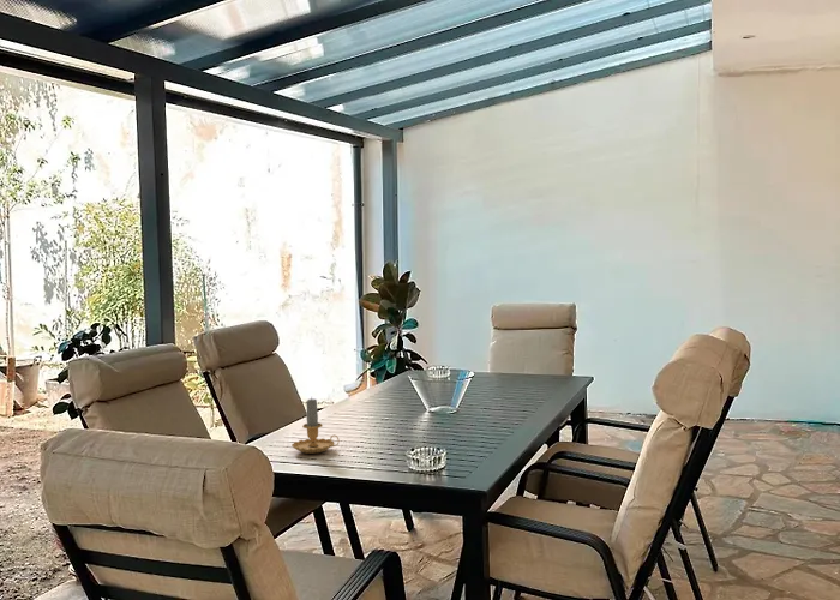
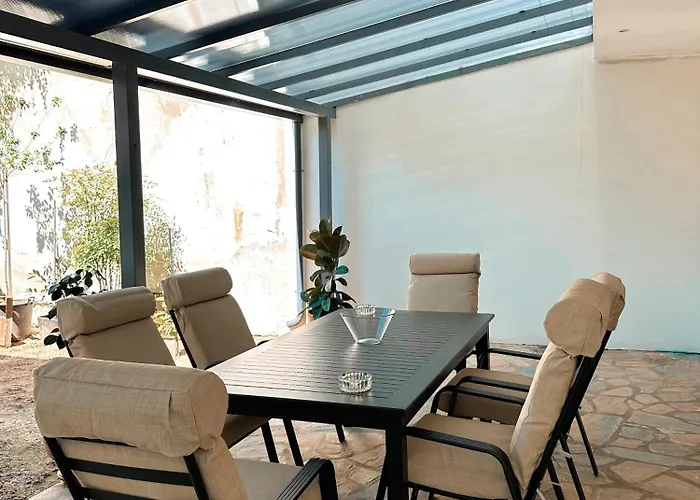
- candle (316, 424)
